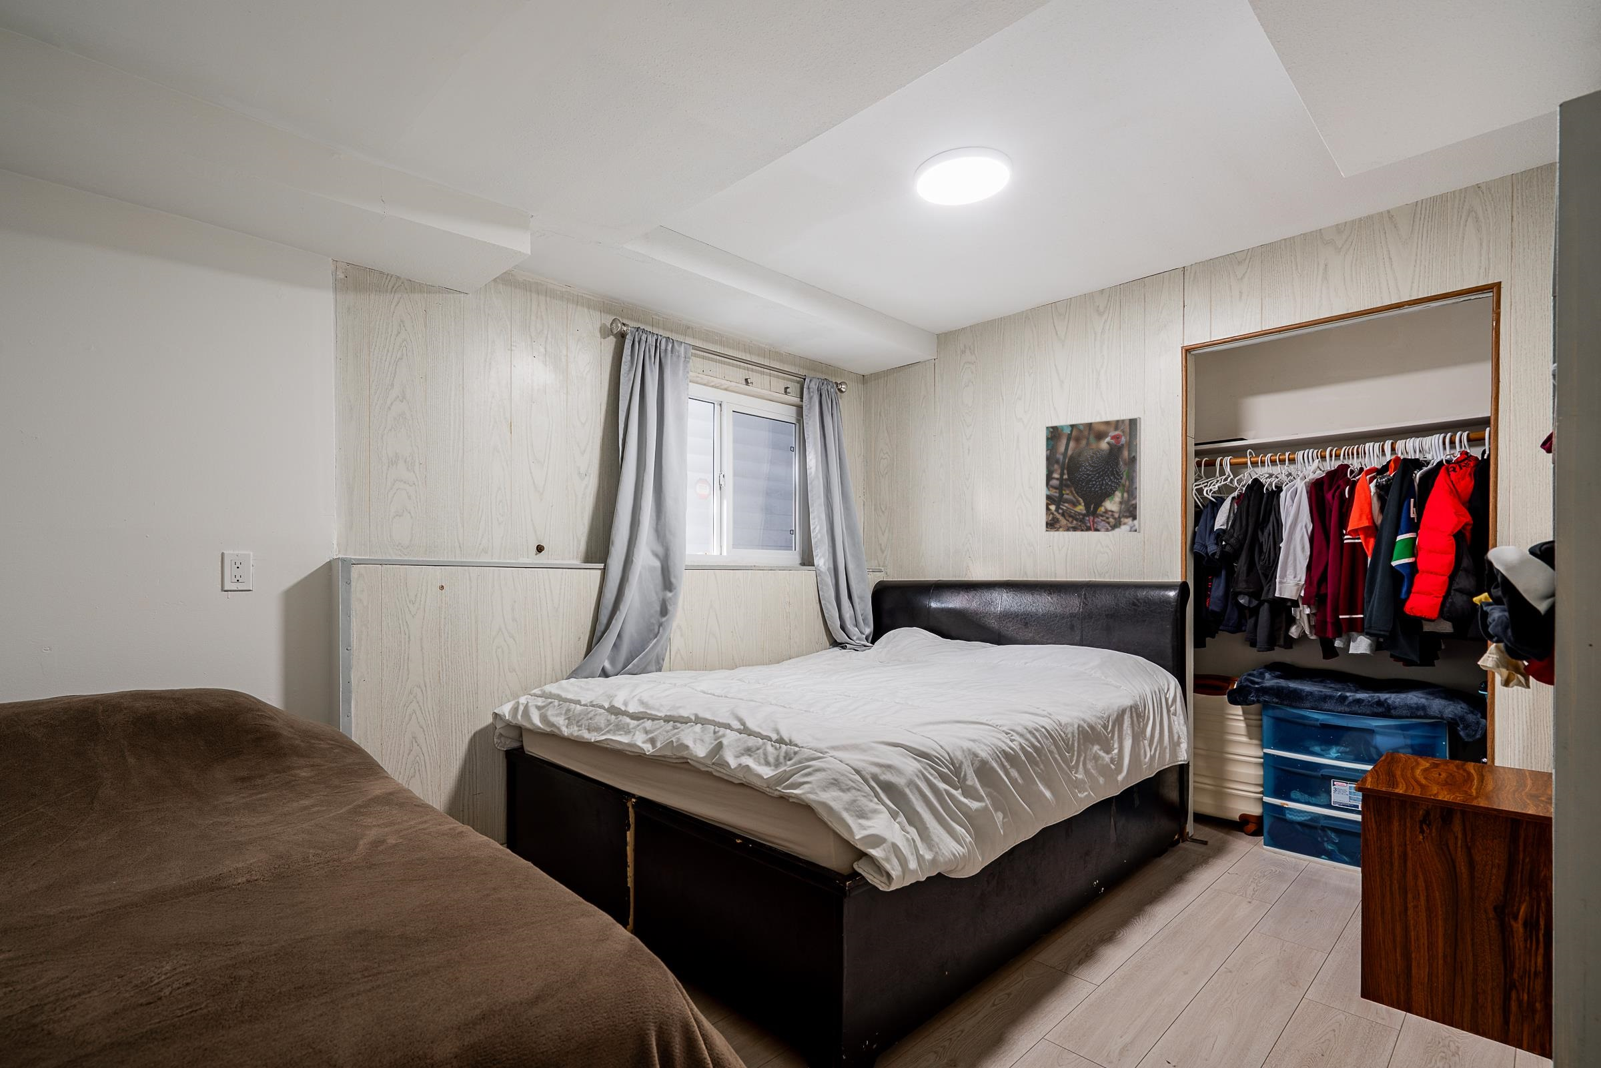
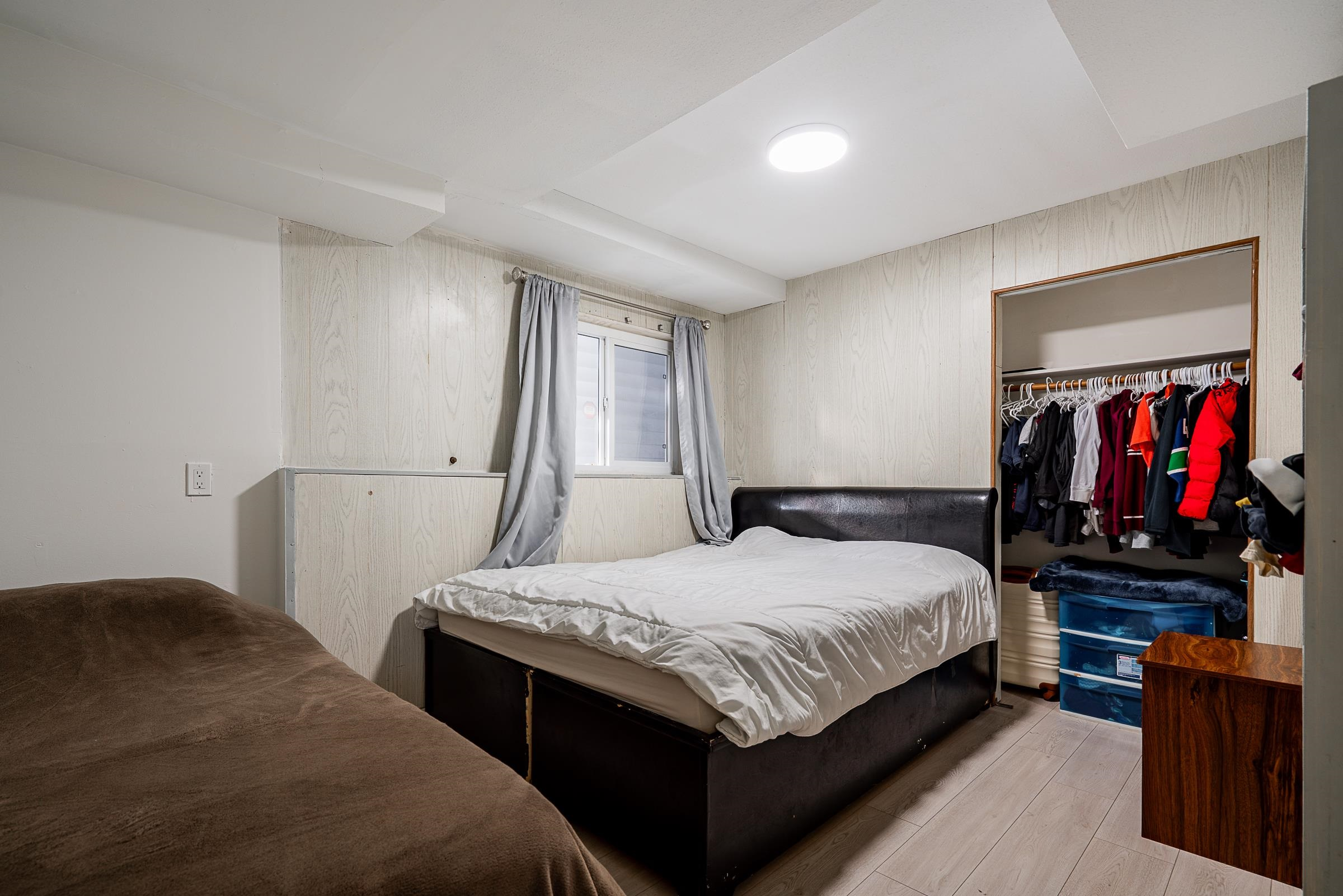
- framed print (1091, 477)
